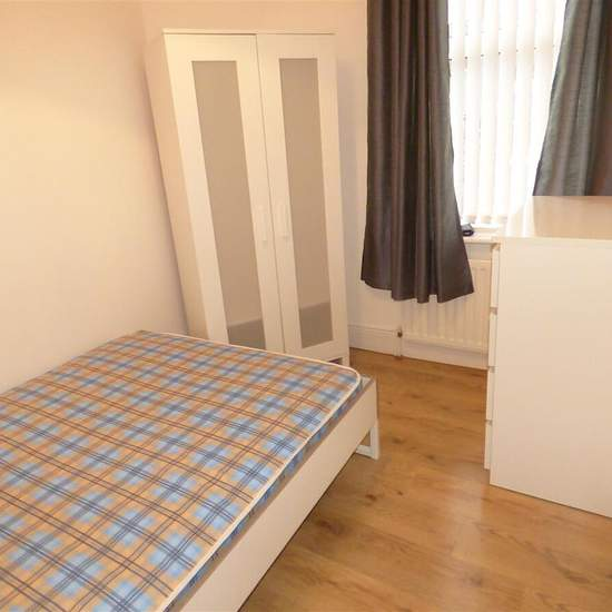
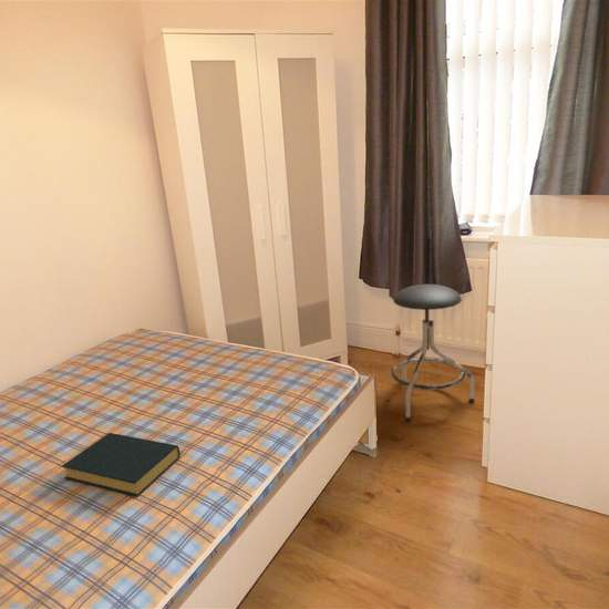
+ stool (425, 347)
+ hardback book (122, 461)
